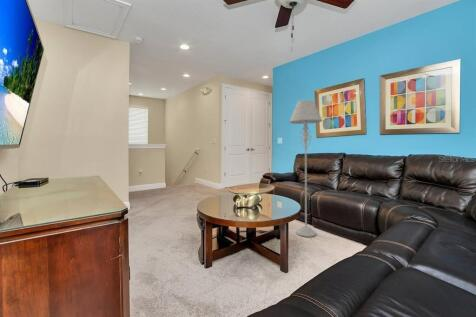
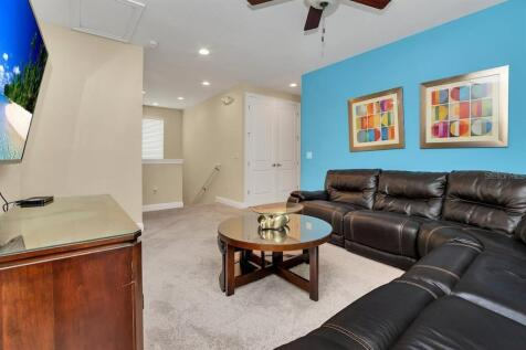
- floor lamp (305, 168)
